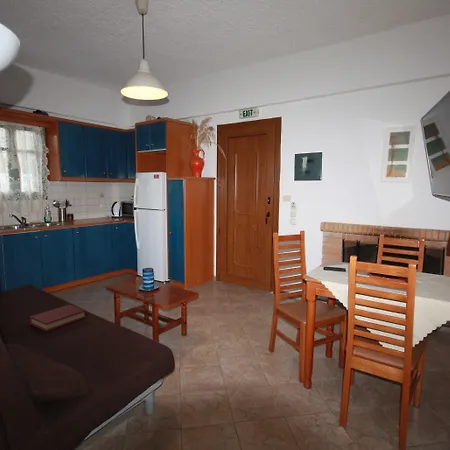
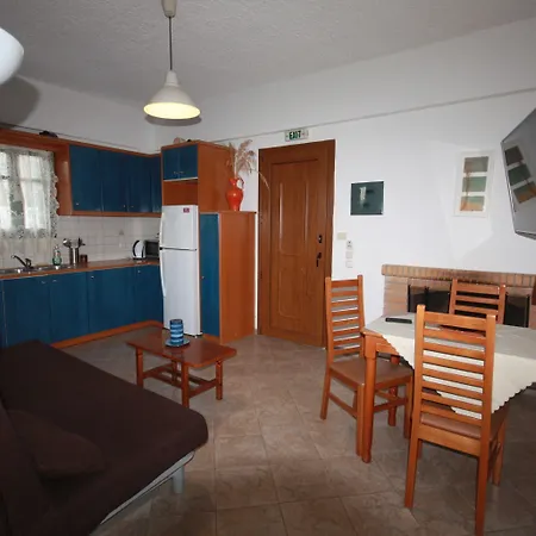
- hardback book (58, 316)
